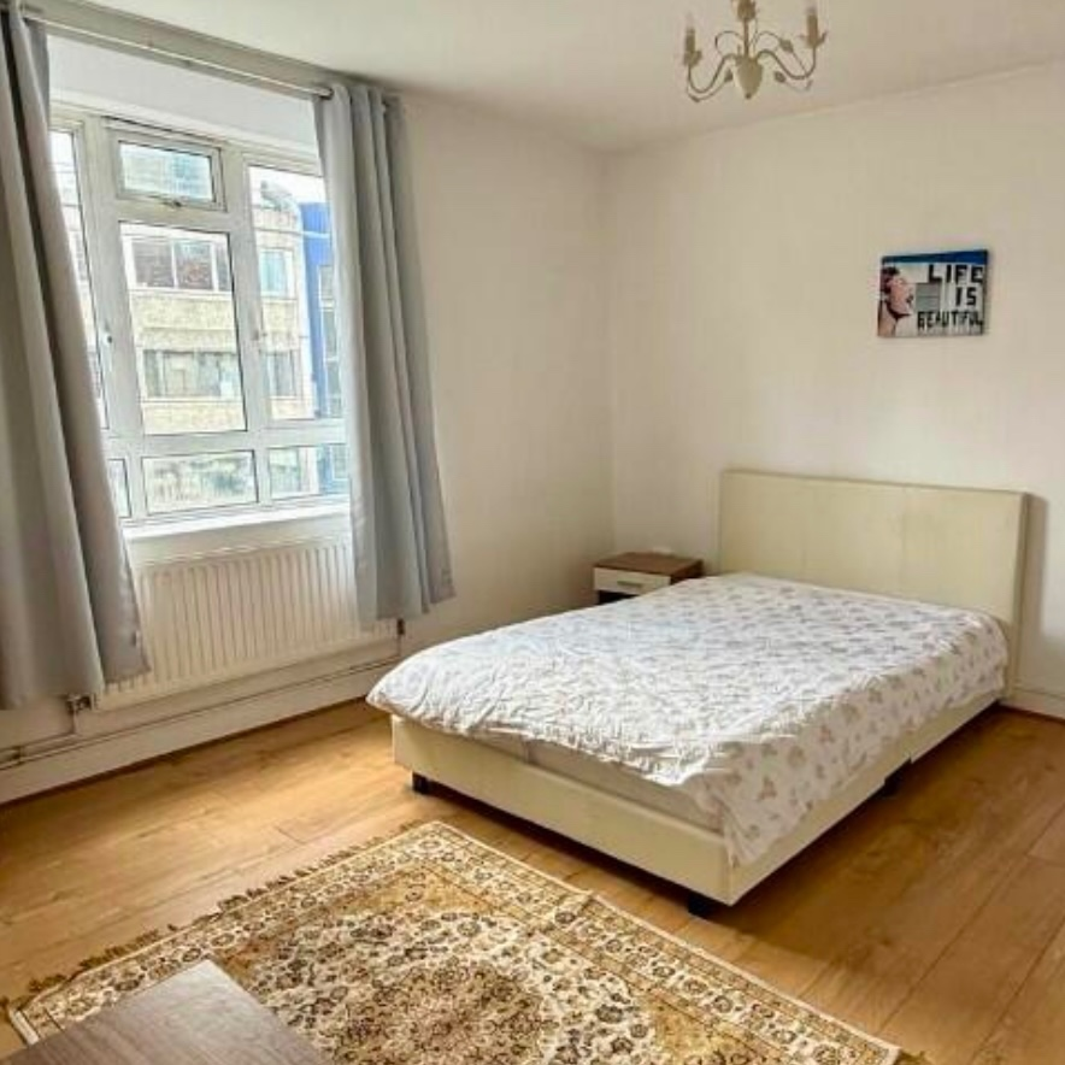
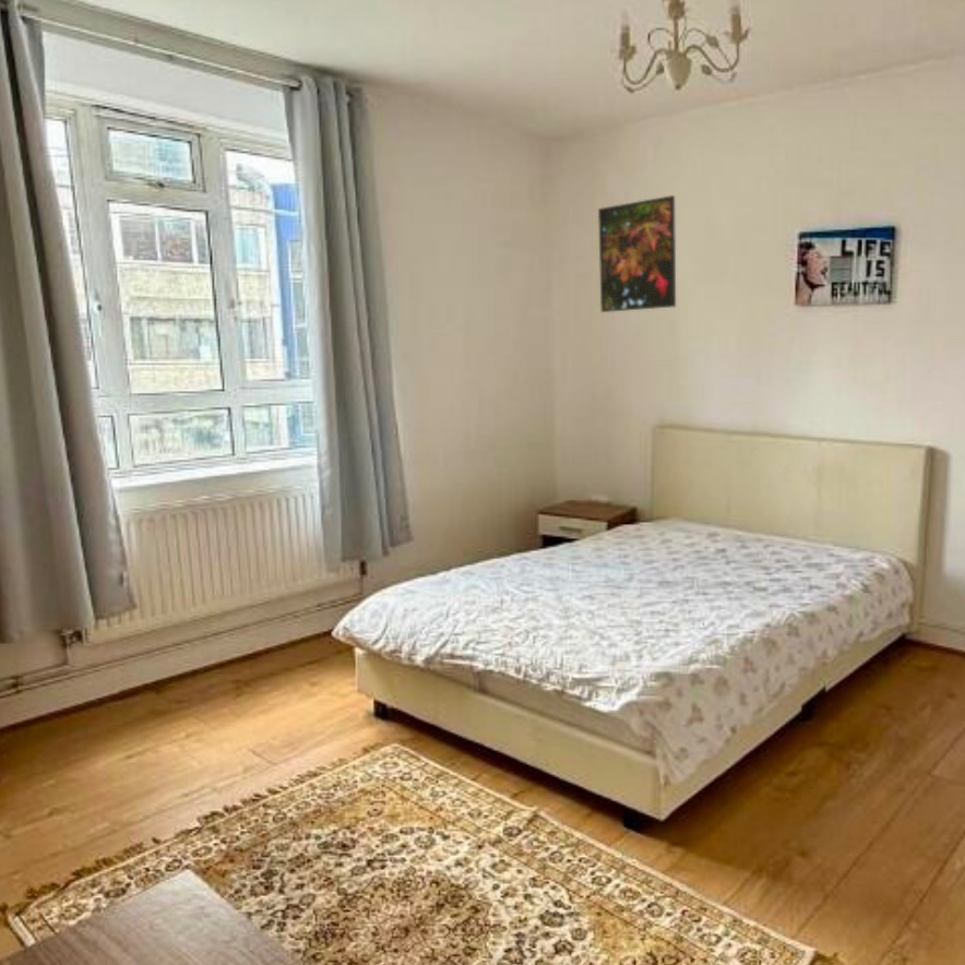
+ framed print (635, 257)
